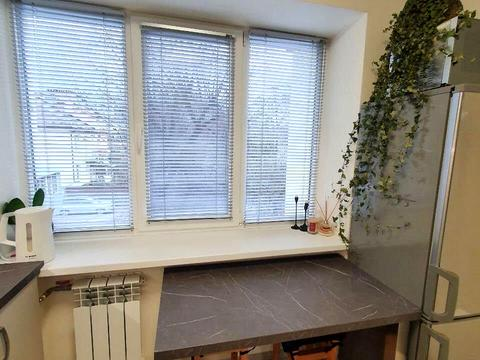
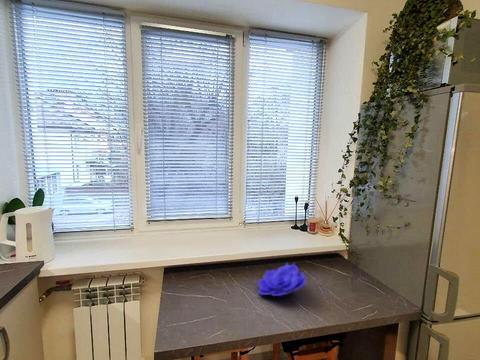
+ decorative bowl (280, 278)
